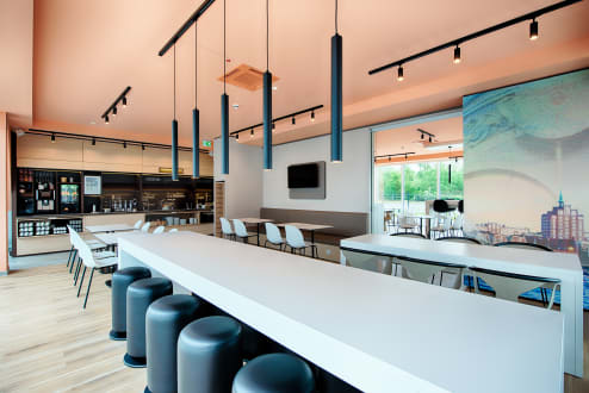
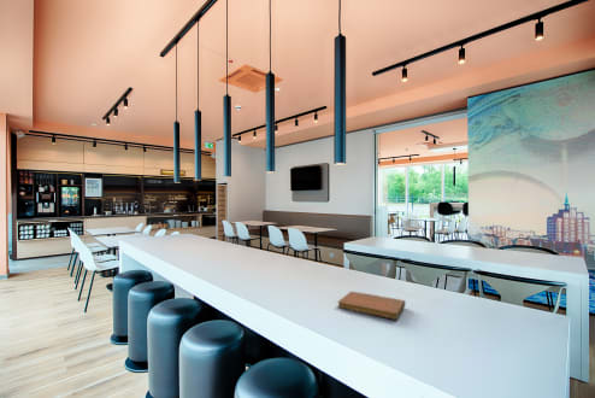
+ notebook (371, 303)
